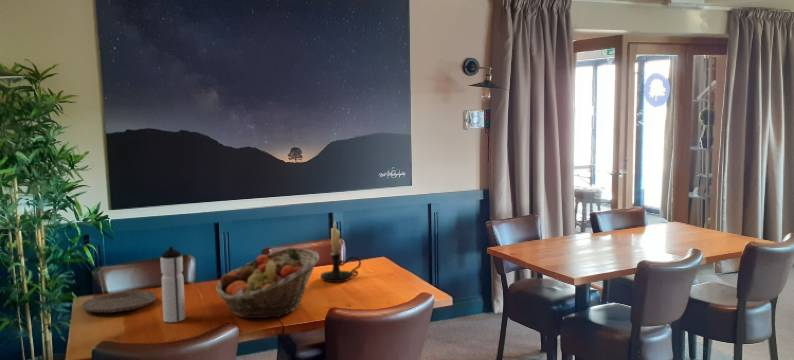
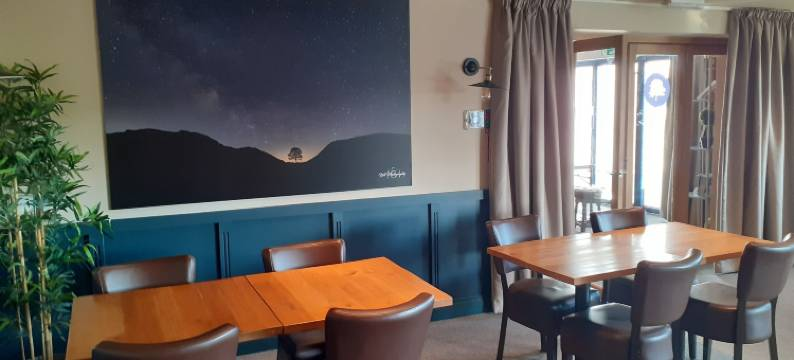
- plate (120, 302)
- fruit basket (268, 280)
- candle holder (340, 248)
- water bottle (172, 283)
